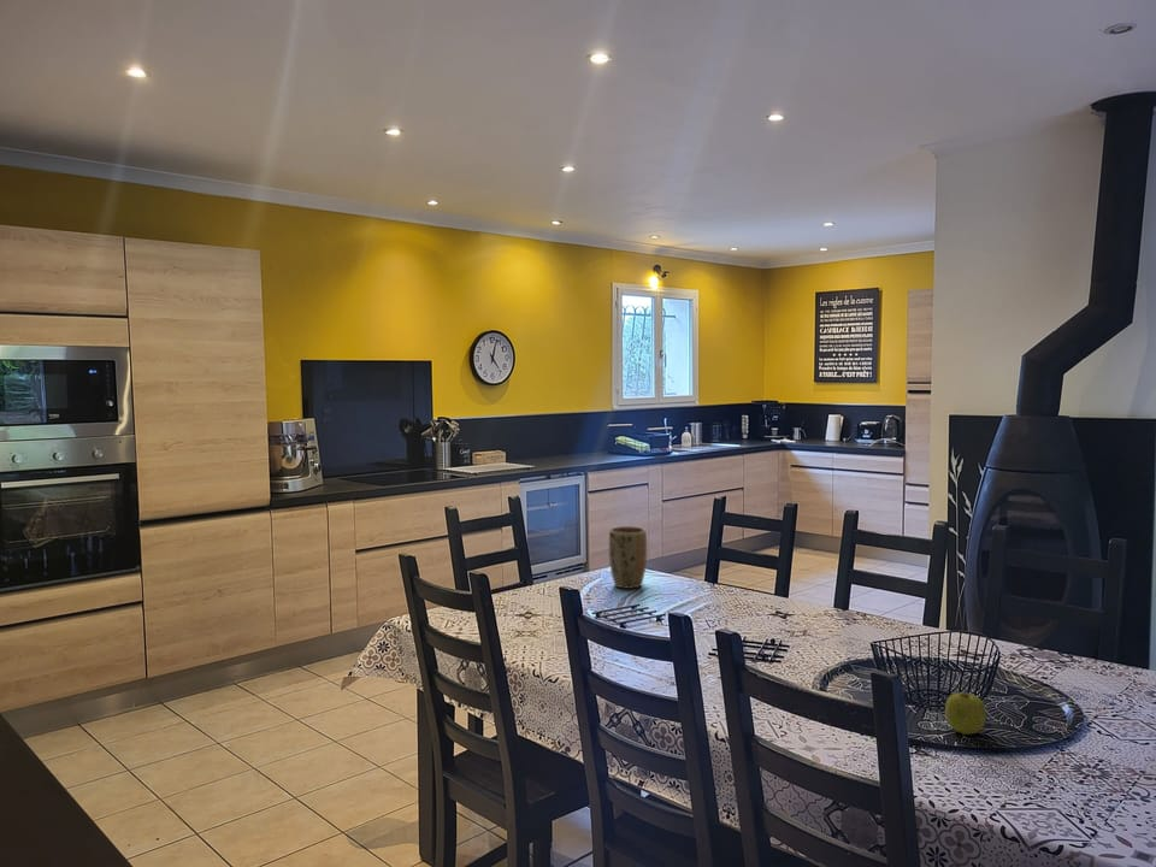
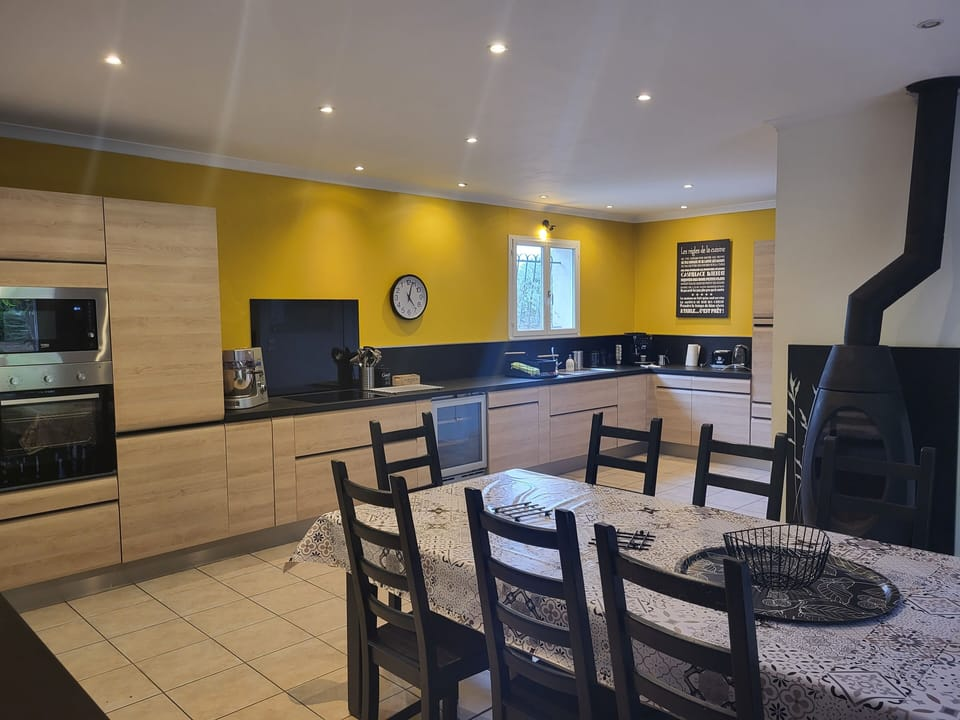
- fruit (965, 710)
- plant pot (627, 556)
